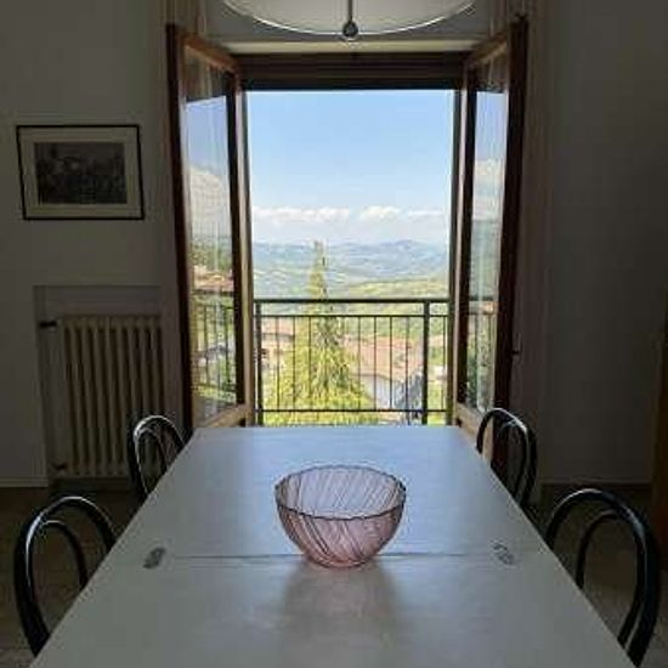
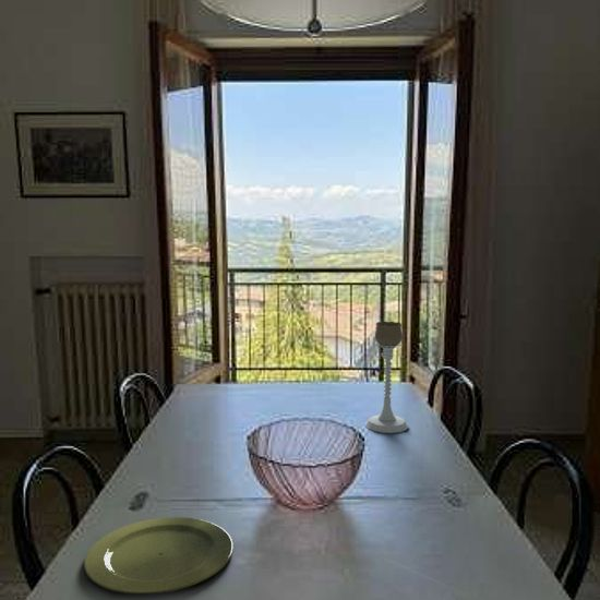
+ plate (160, 552)
+ candle holder (387, 374)
